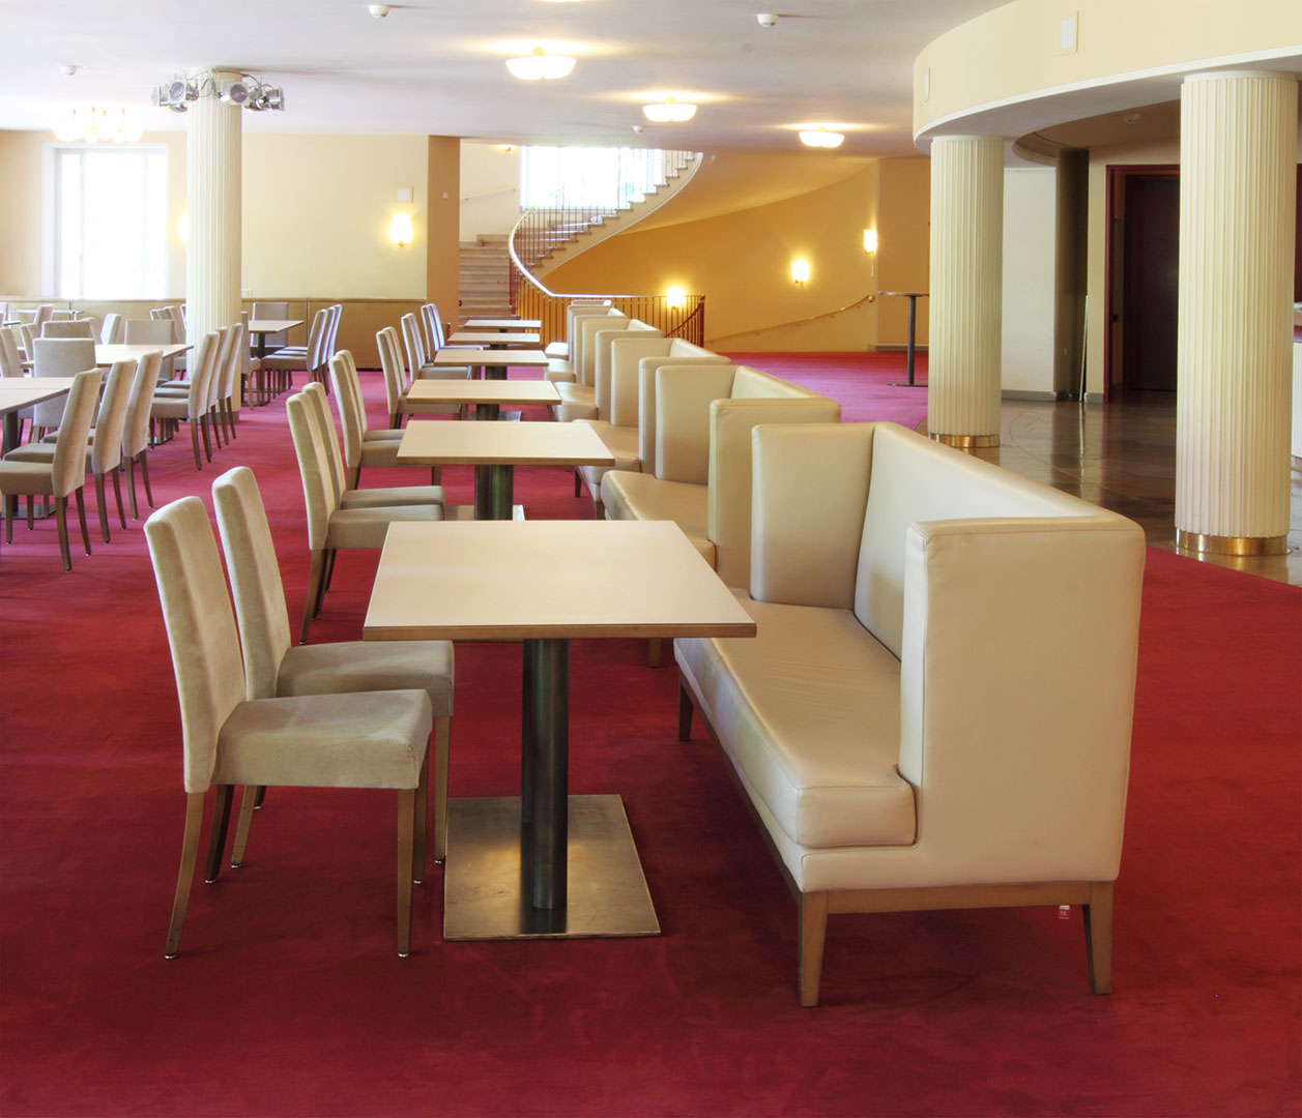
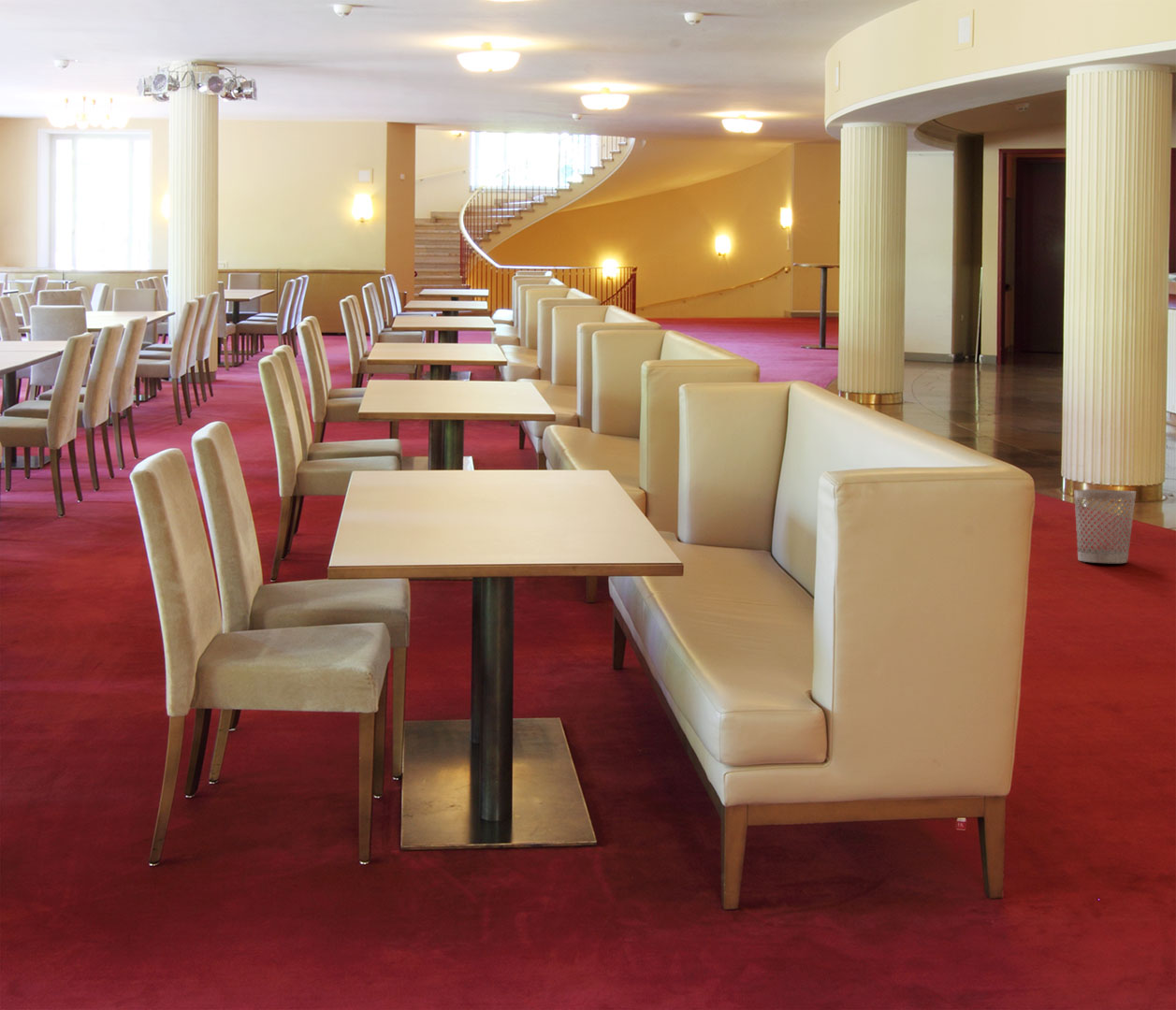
+ wastebasket (1103, 526)
